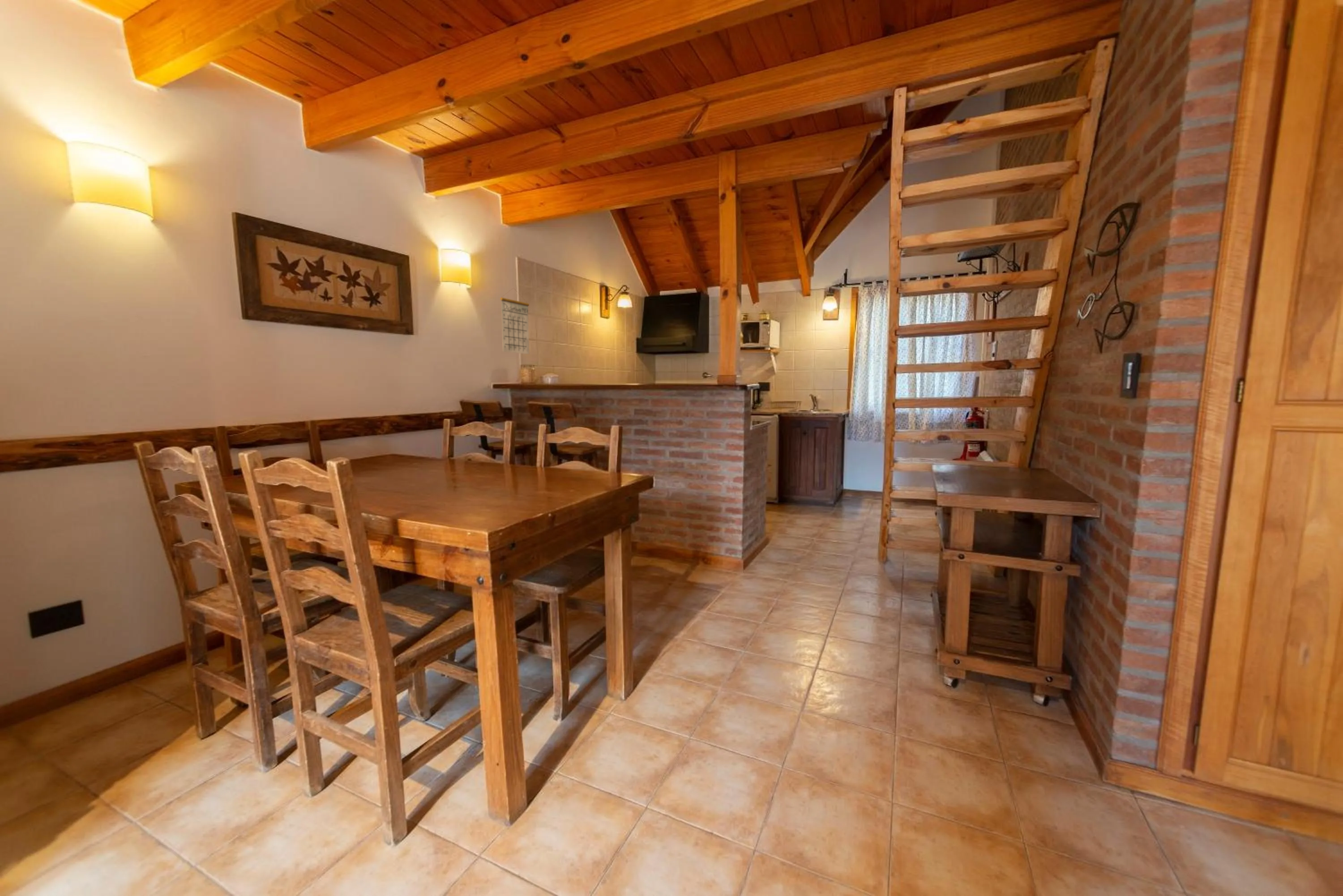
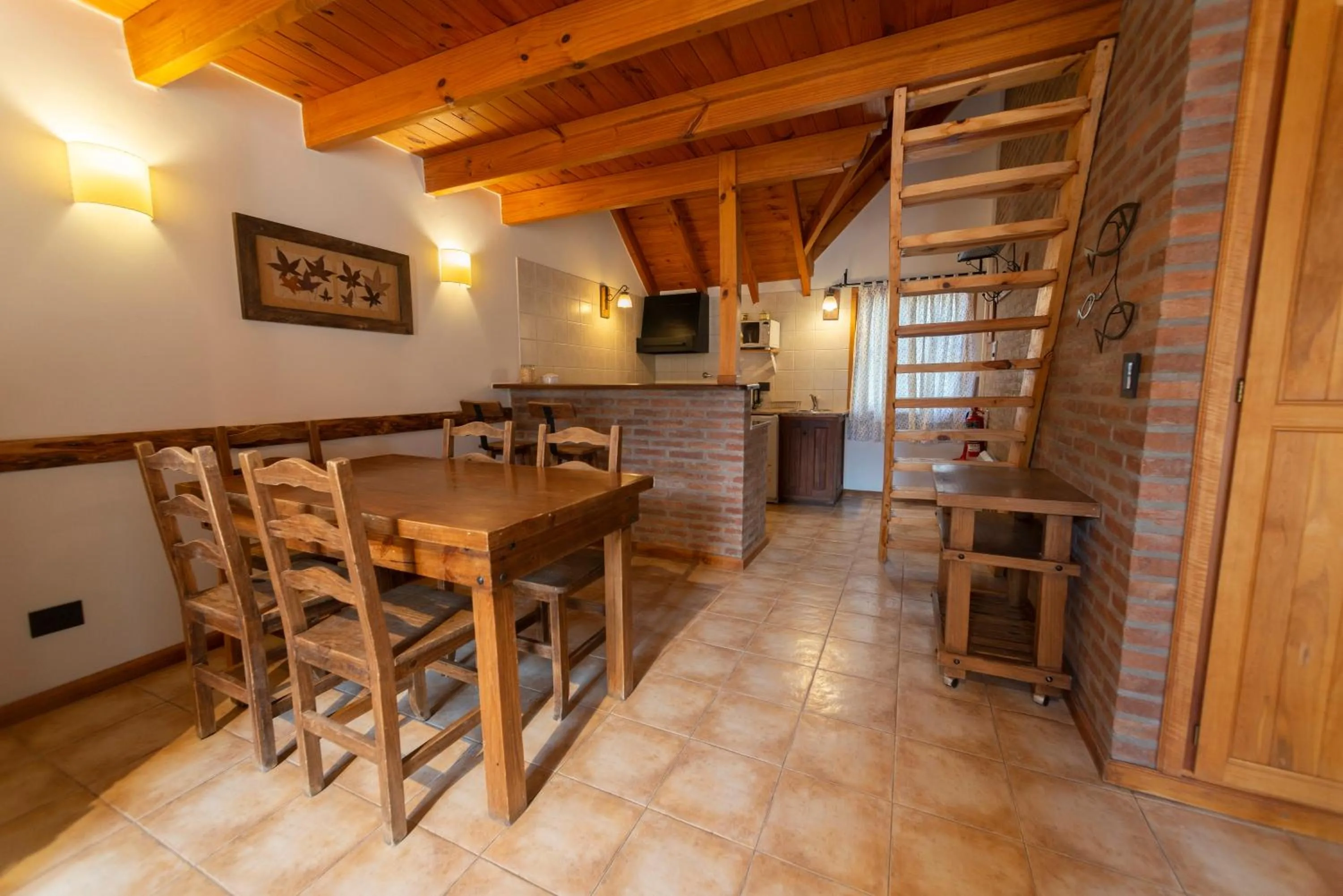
- calendar (515, 320)
